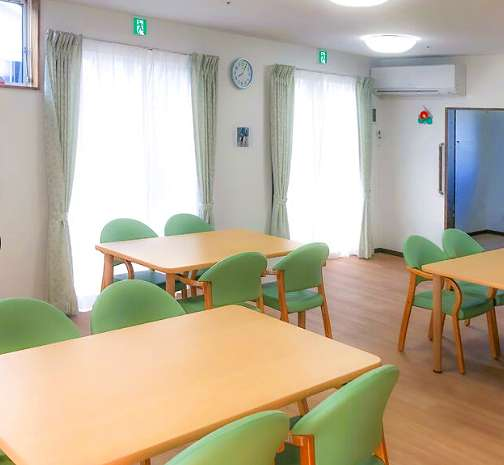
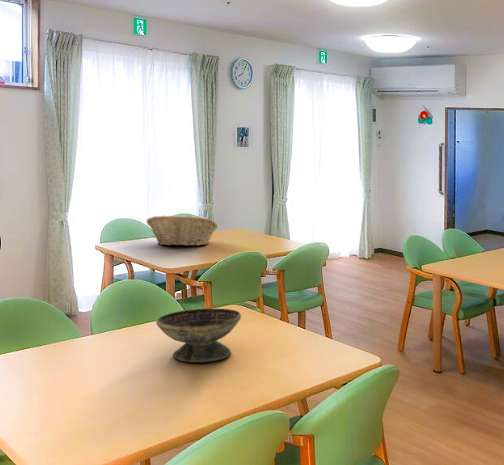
+ fruit basket (182, 229)
+ decorative bowl (199, 334)
